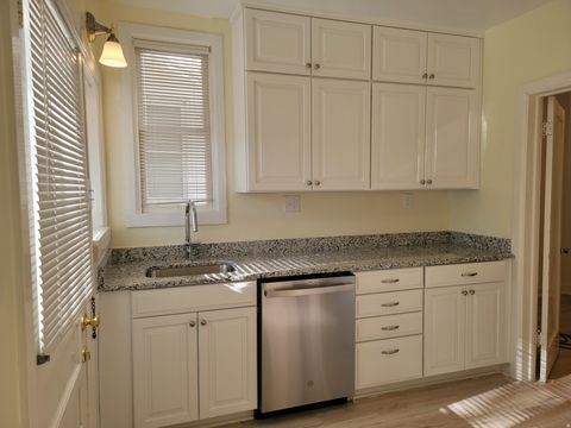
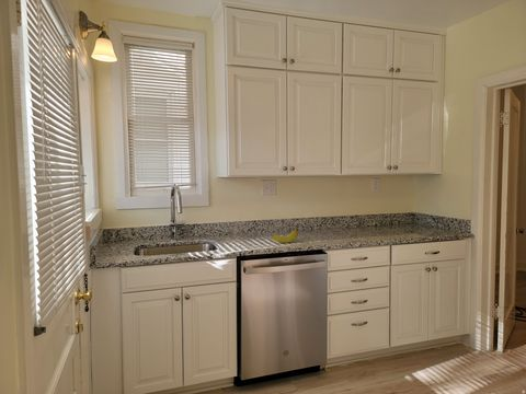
+ fruit (285, 236)
